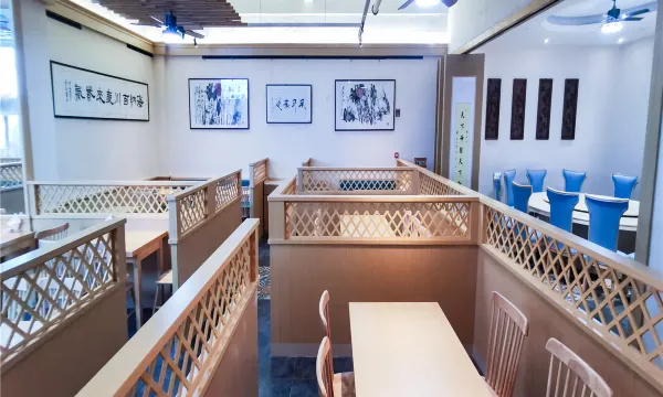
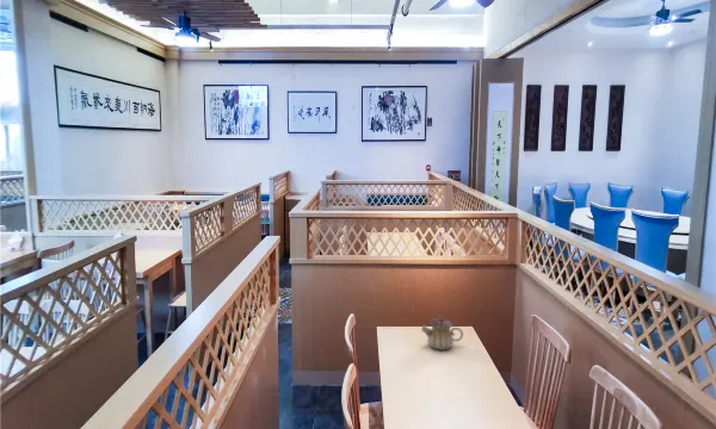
+ teapot (442, 330)
